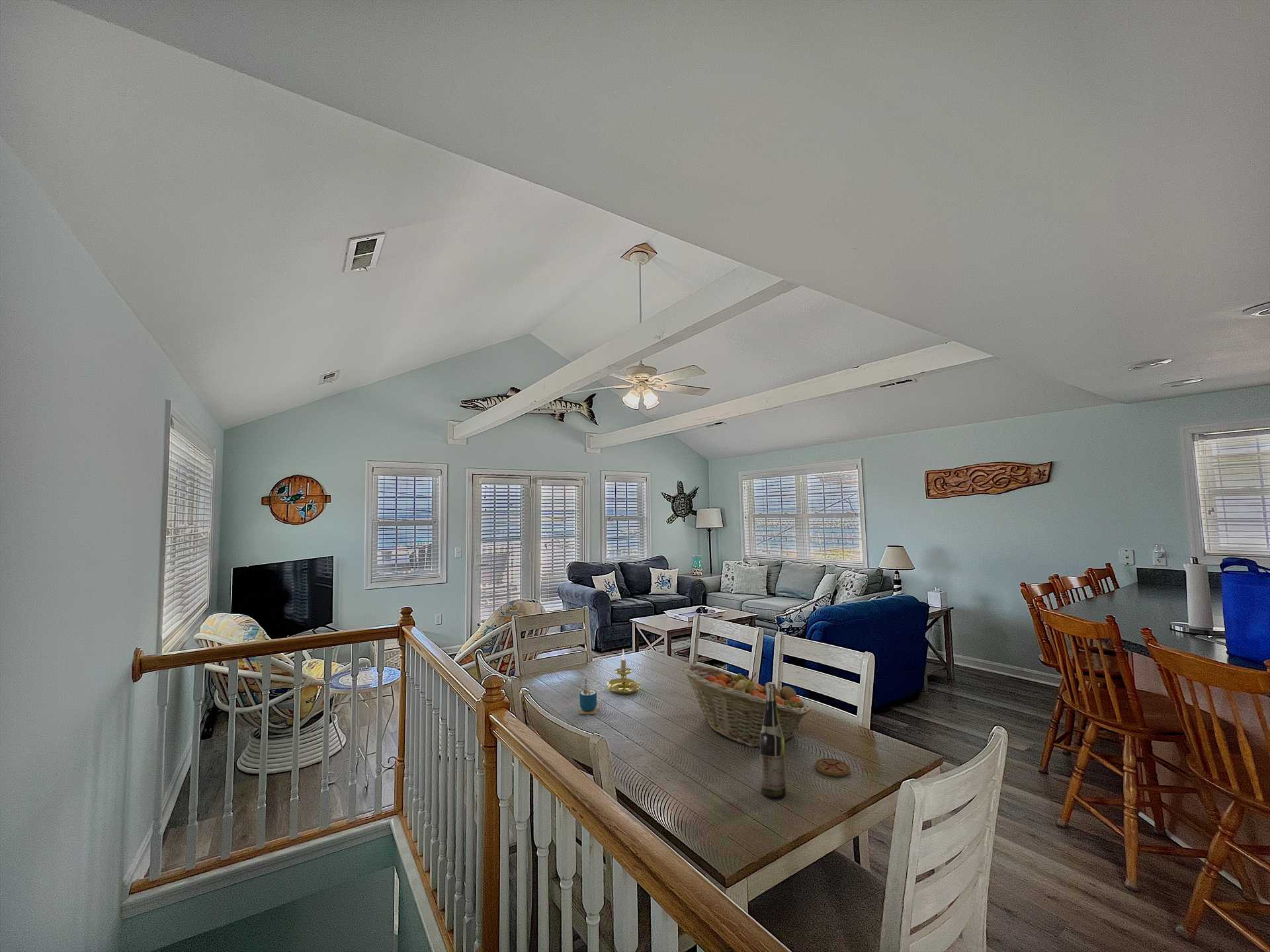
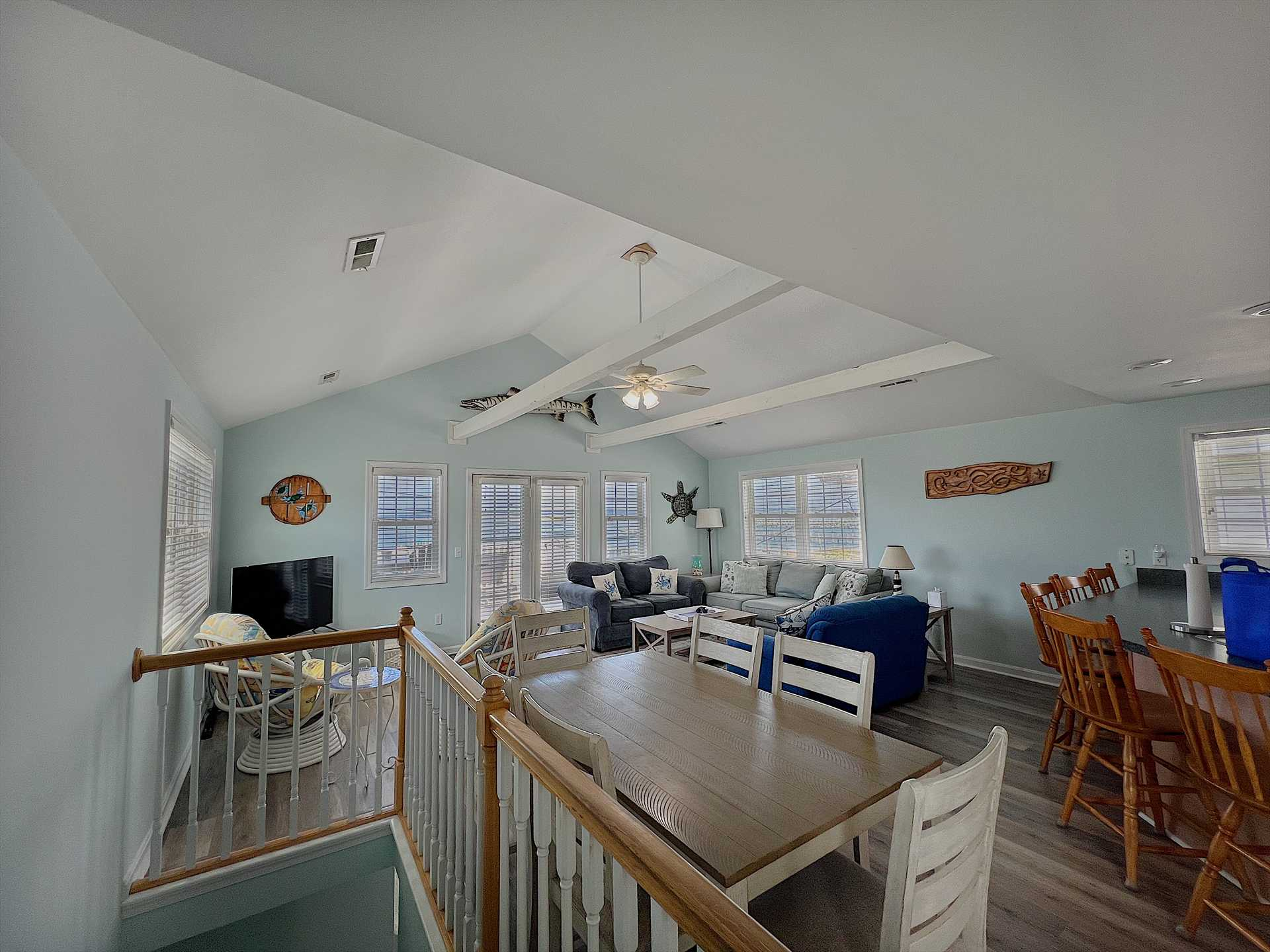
- fruit basket (743, 697)
- candle holder (624, 670)
- wine bottle (772, 738)
- coaster (832, 767)
- cup (588, 695)
